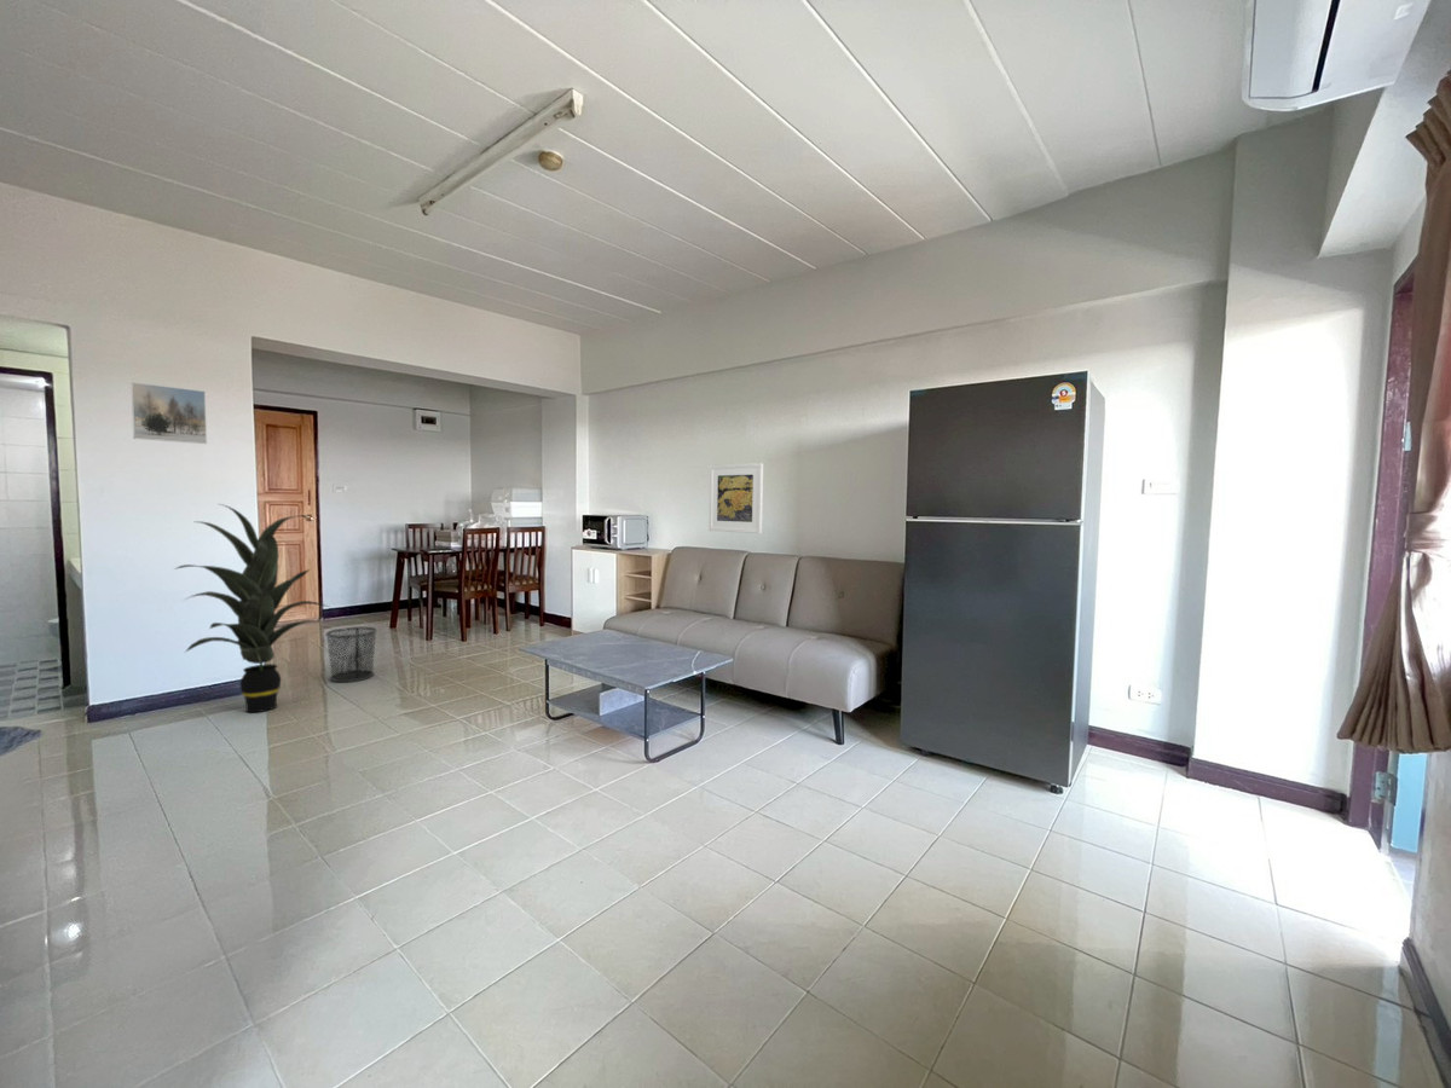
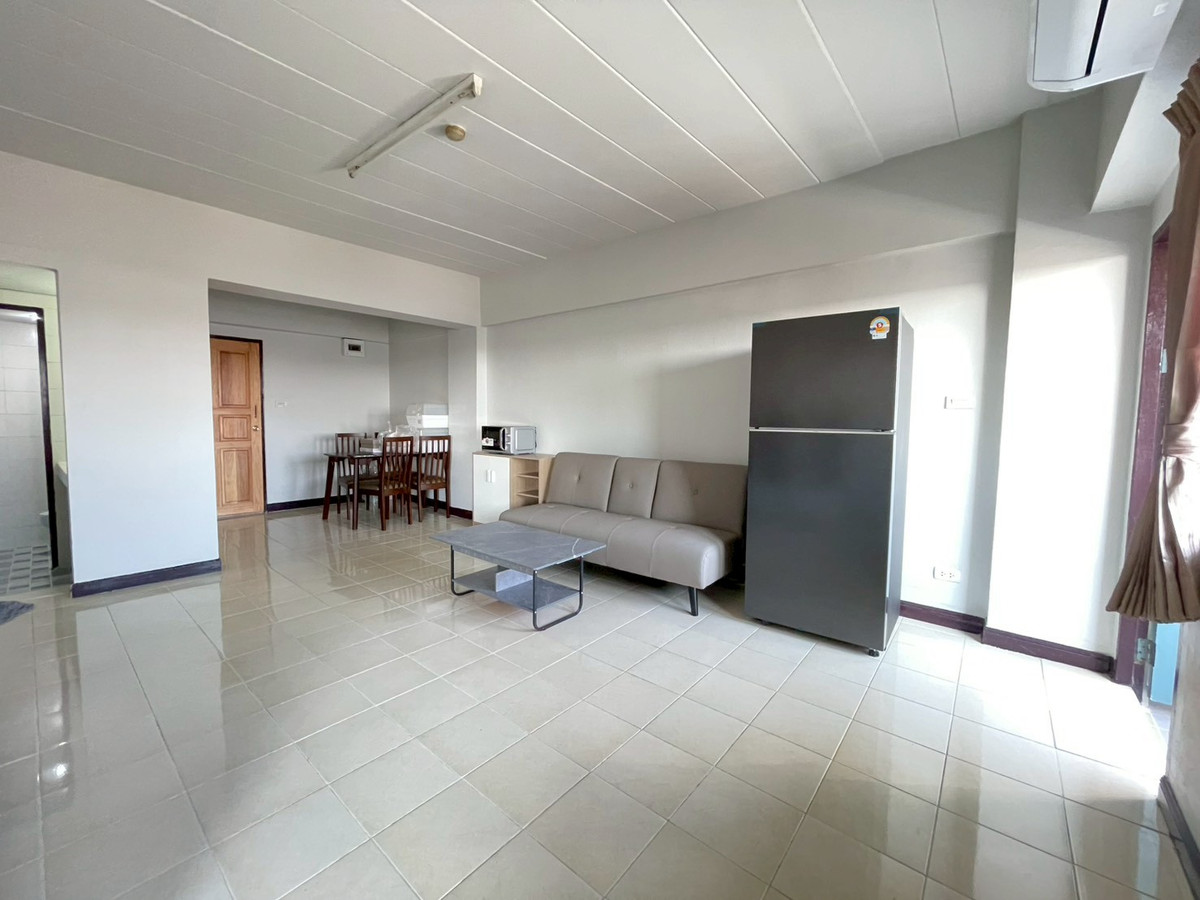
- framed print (734, 498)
- indoor plant (248, 607)
- waste bin (352, 654)
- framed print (169, 413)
